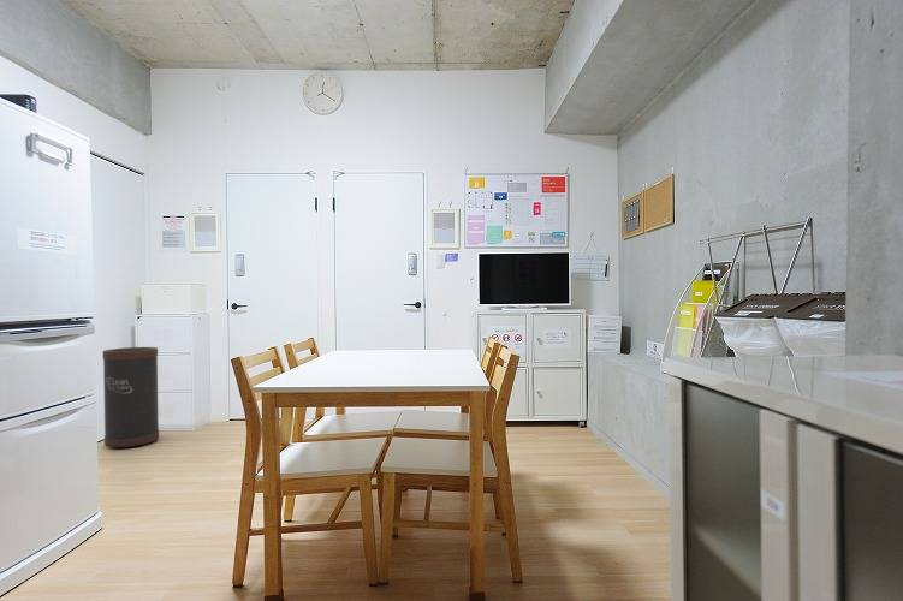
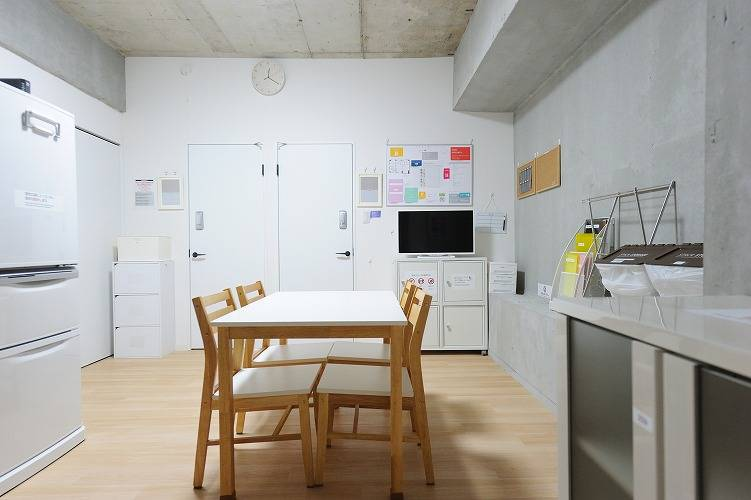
- trash can (131, 395)
